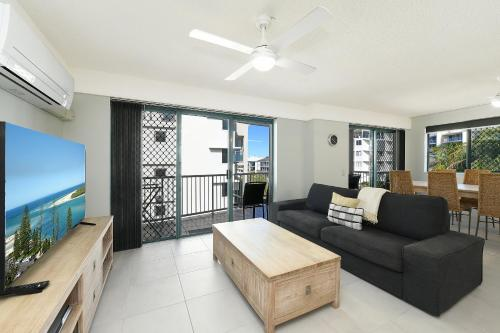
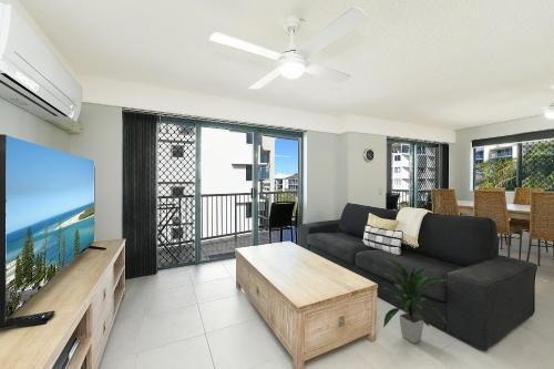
+ indoor plant (408, 298)
